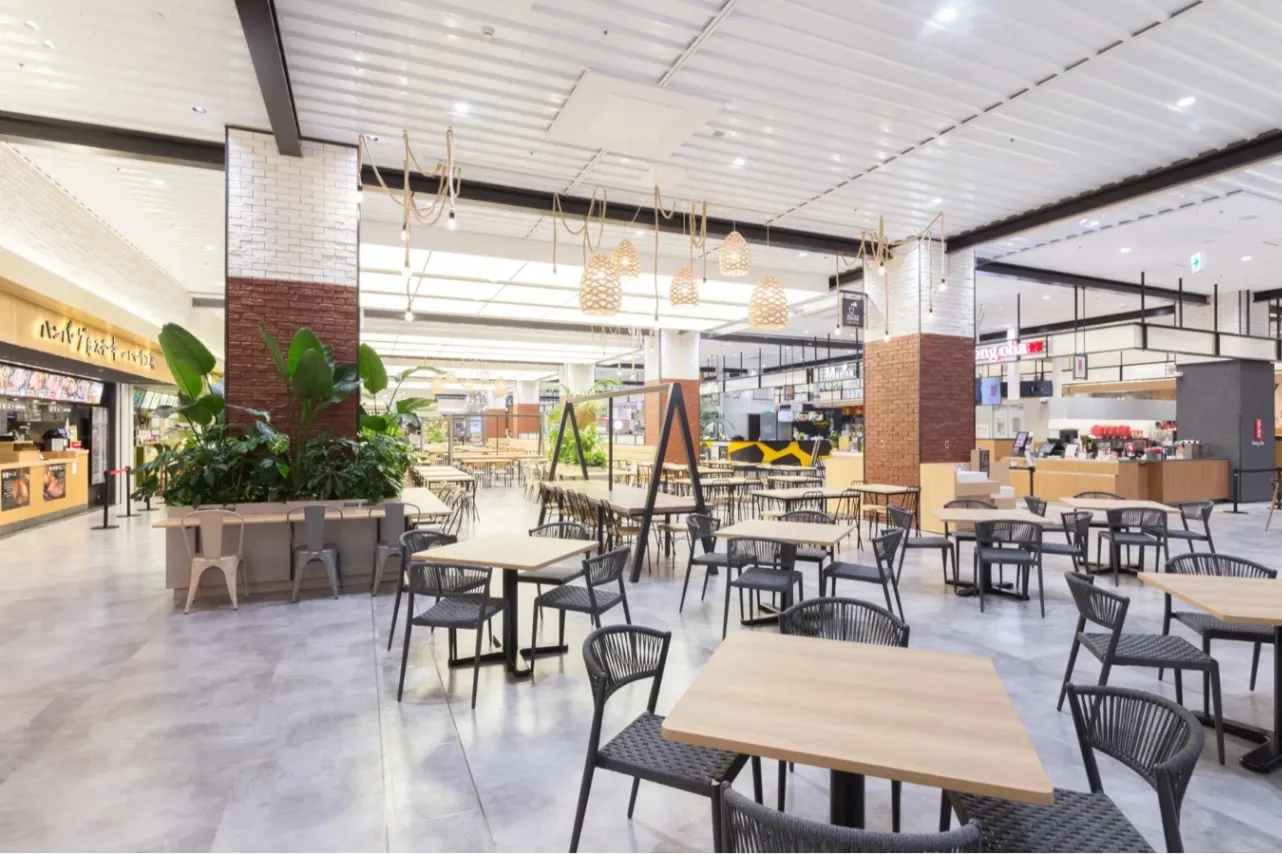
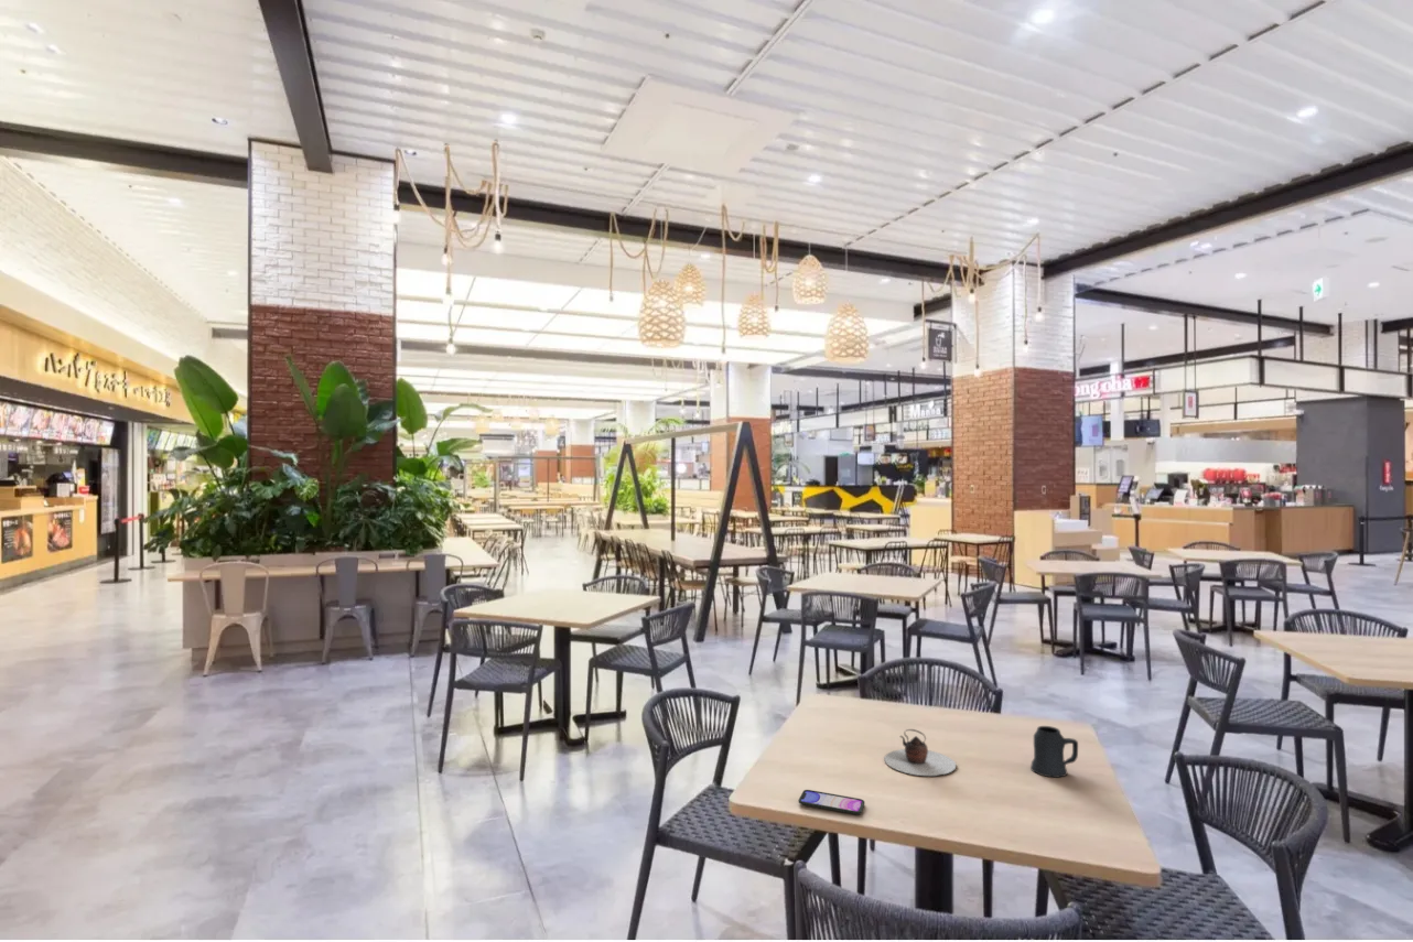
+ mug (1054, 749)
+ teapot (919, 746)
+ smartphone (831, 801)
